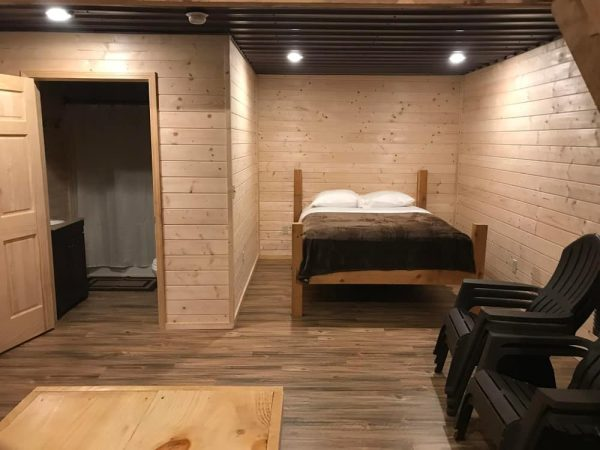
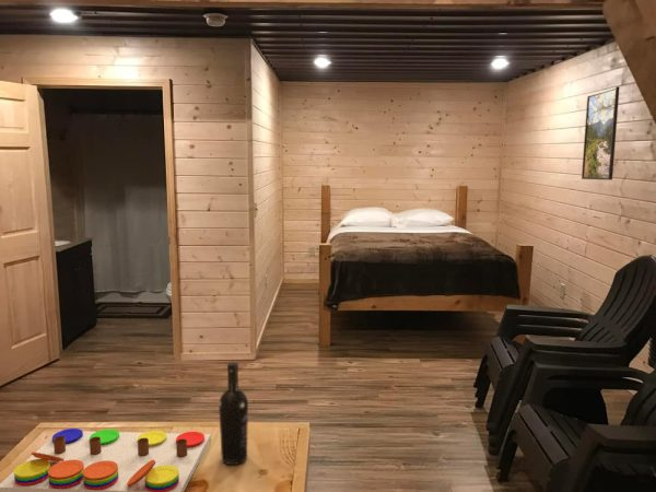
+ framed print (599, 136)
+ board game (112, 452)
+ wine bottle (233, 411)
